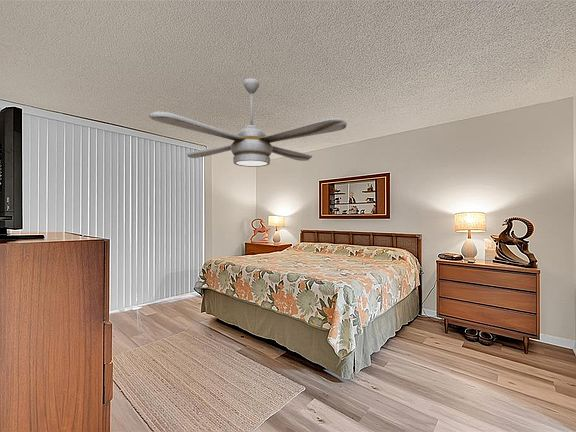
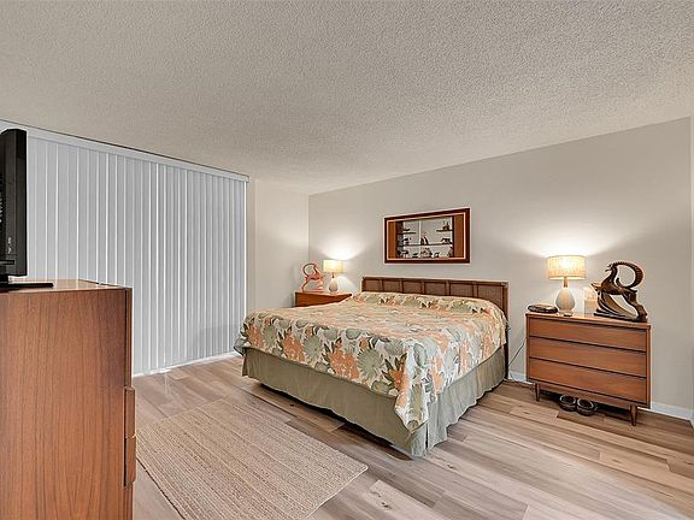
- ceiling fan (251, 122)
